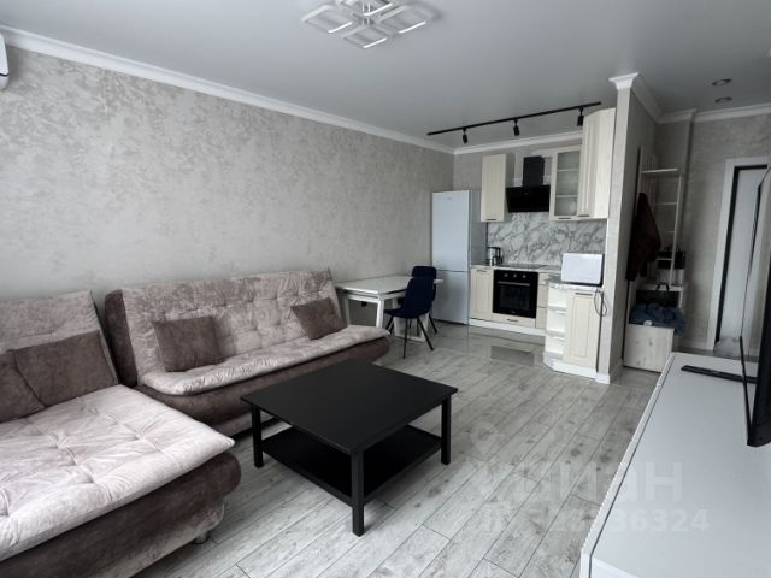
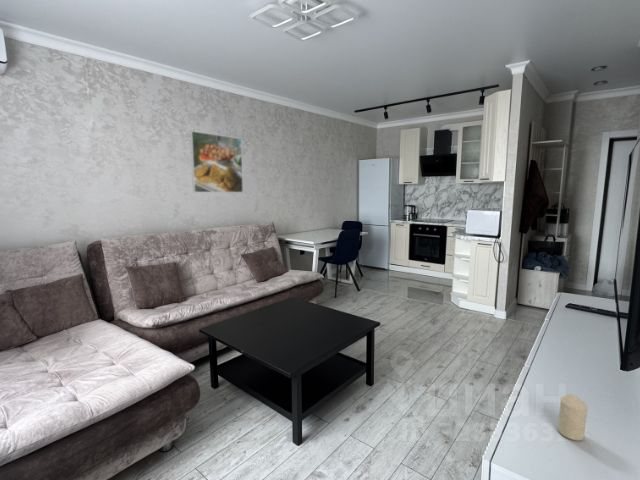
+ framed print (218, 164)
+ candle (572, 415)
